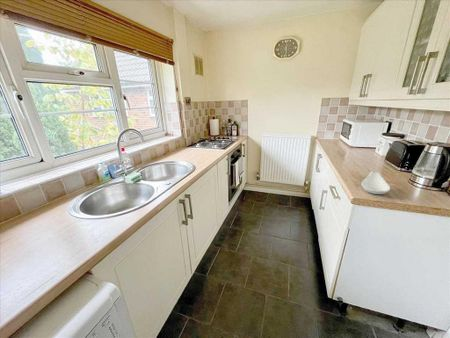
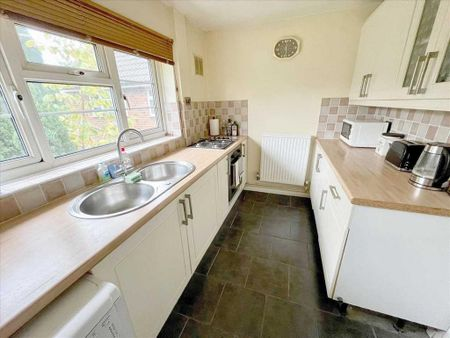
- spoon rest (374, 181)
